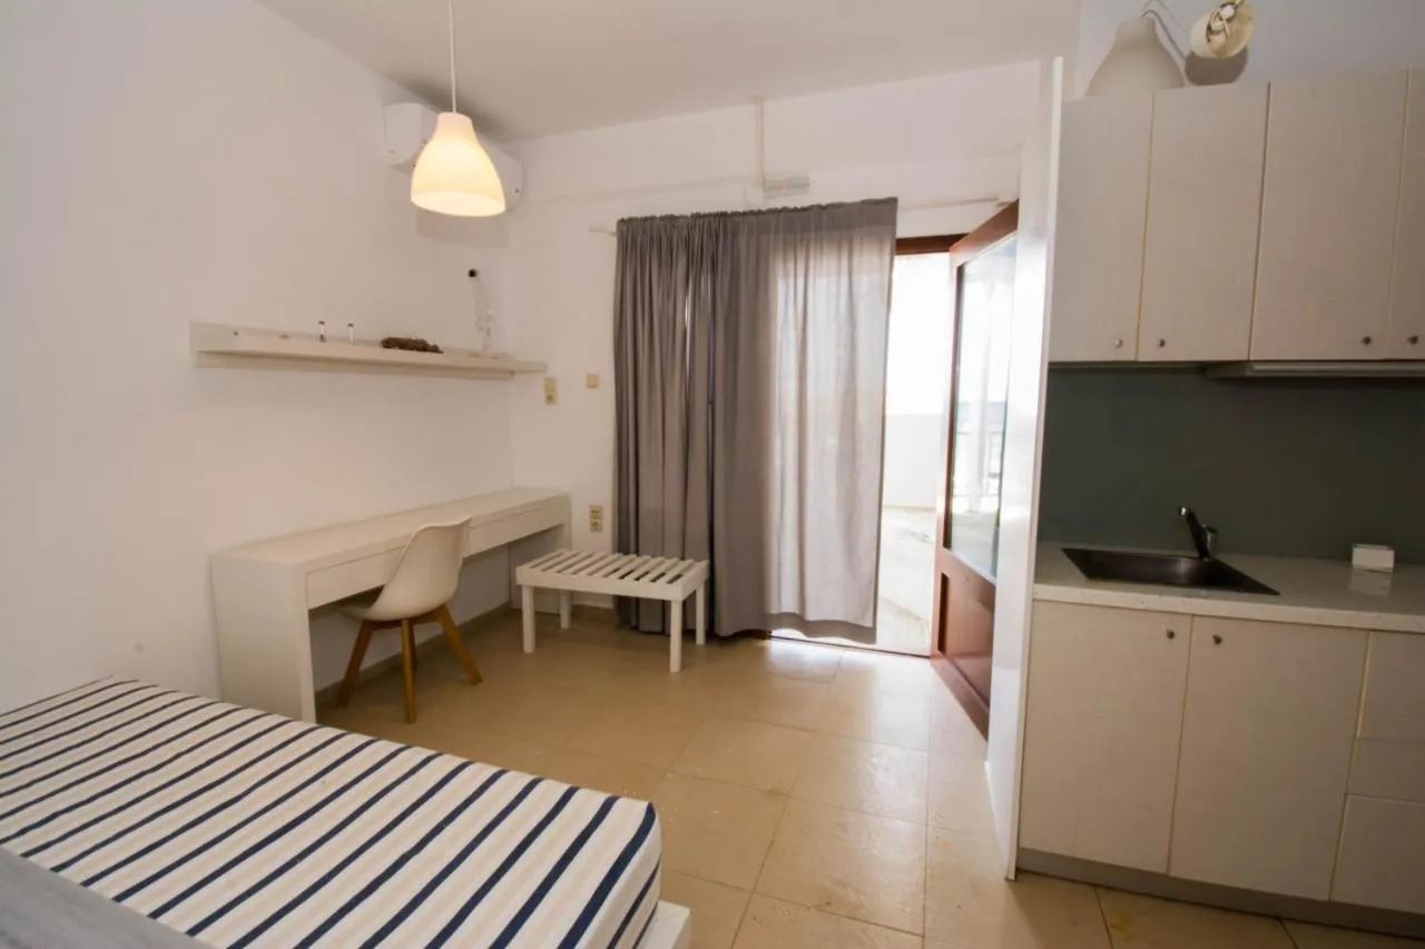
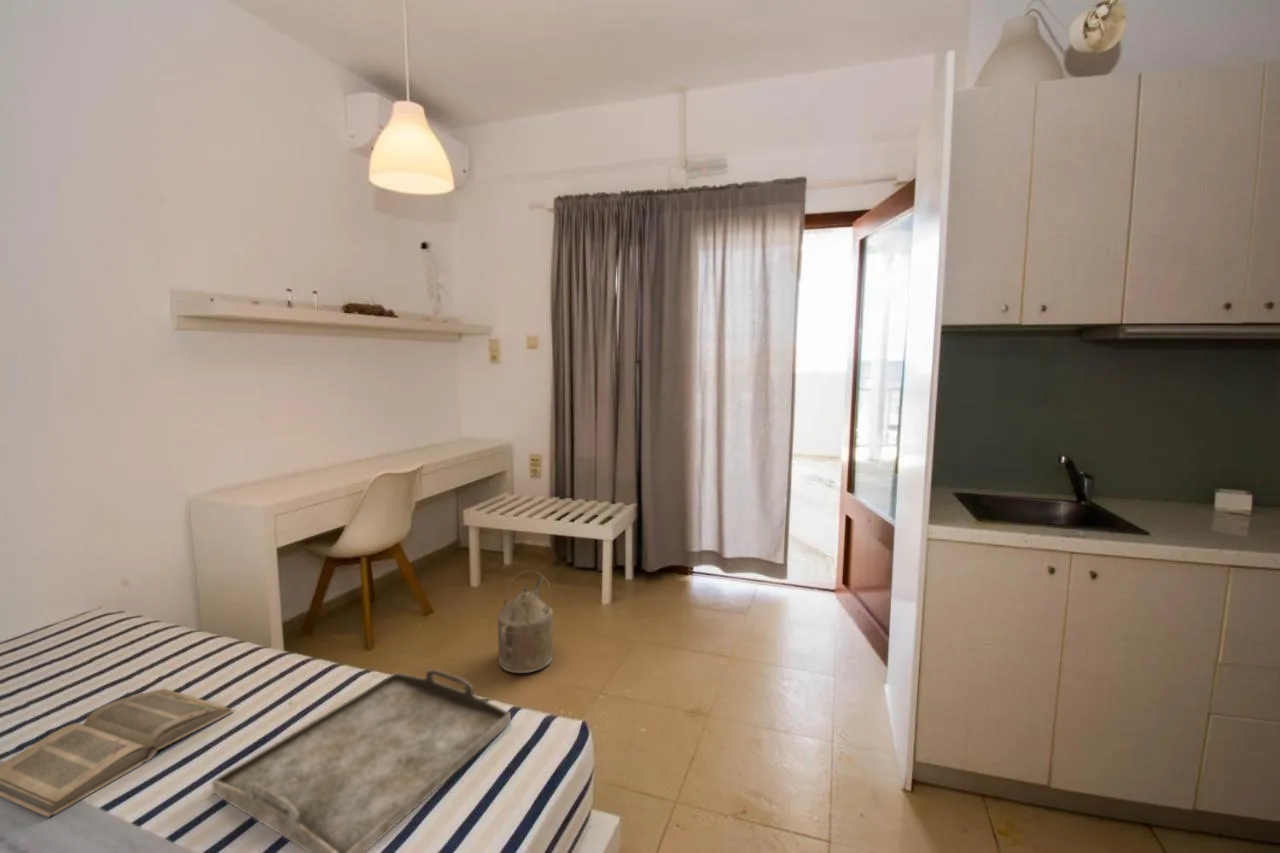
+ serving tray (375, 739)
+ watering can (524, 618)
+ book (117, 734)
